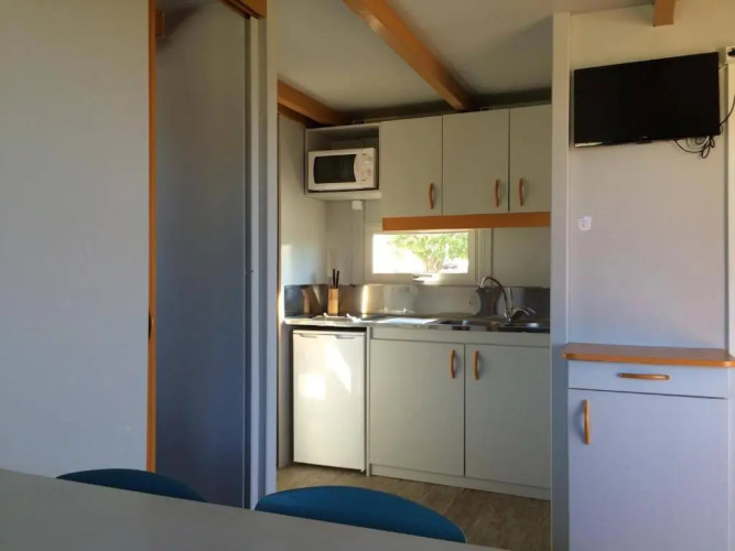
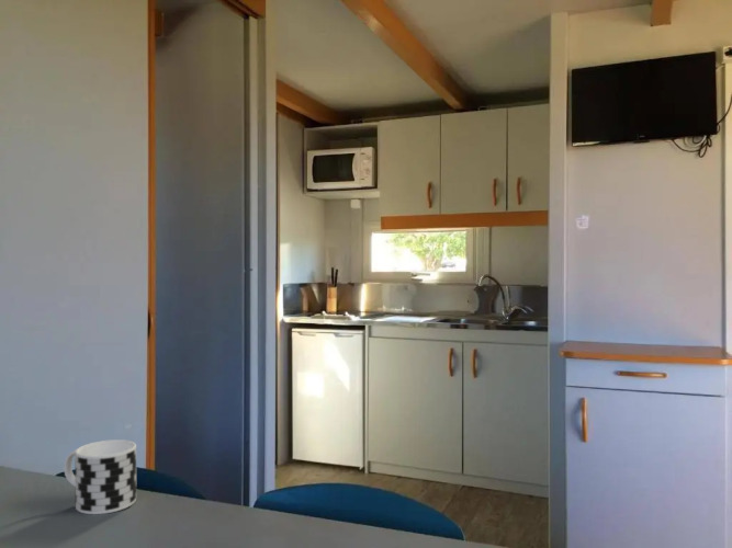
+ cup (98, 475)
